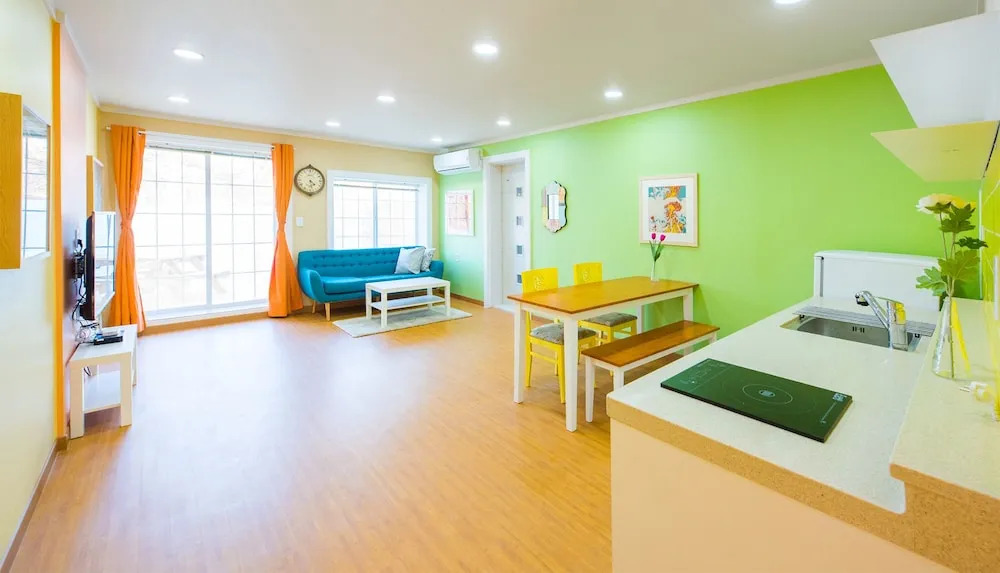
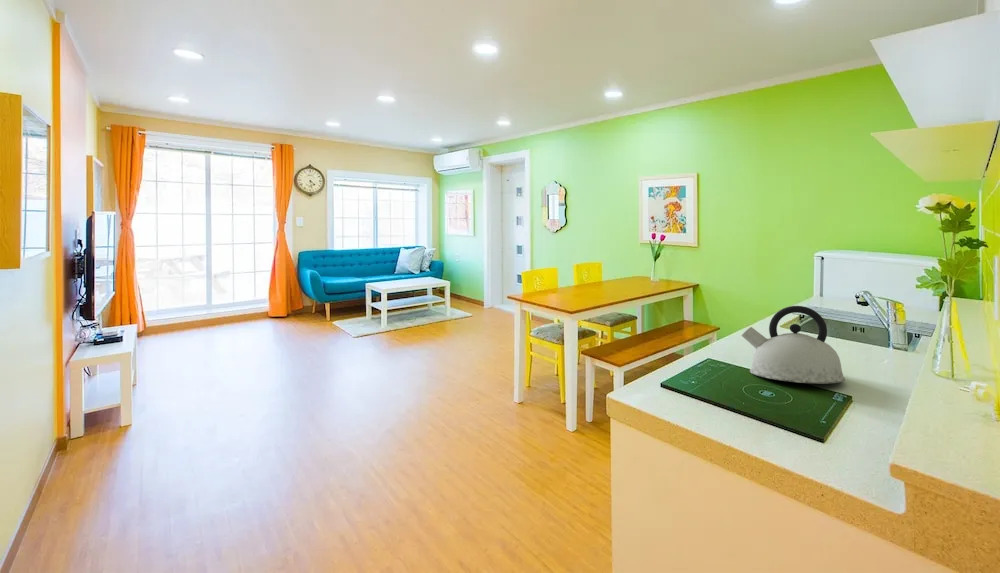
+ kettle (790, 340)
